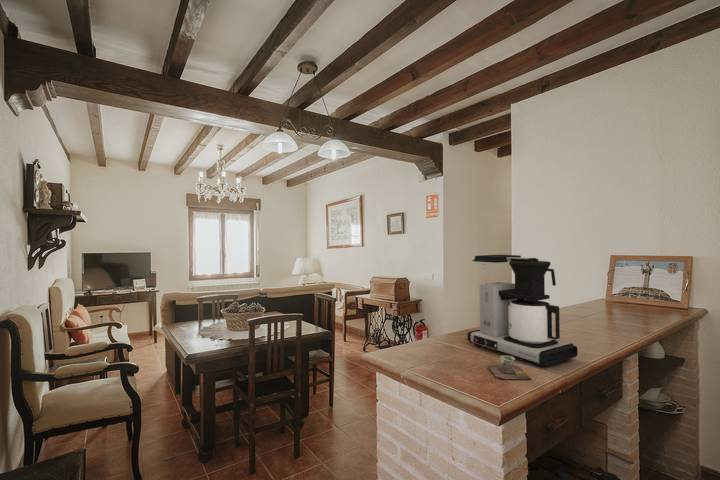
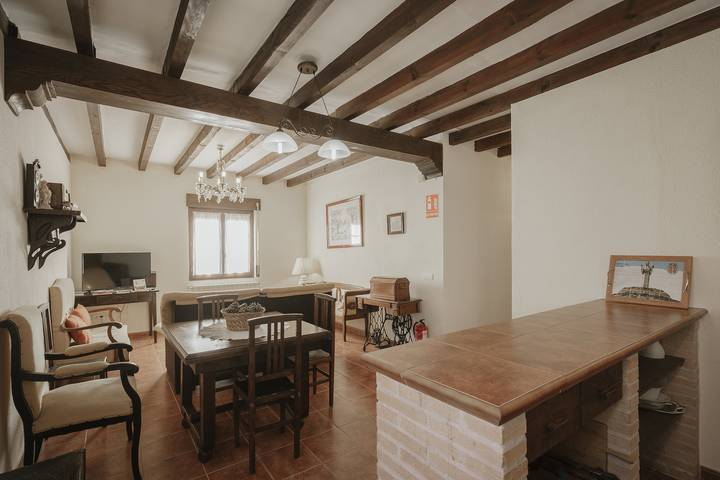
- coffee maker (517, 304)
- cup (508, 365)
